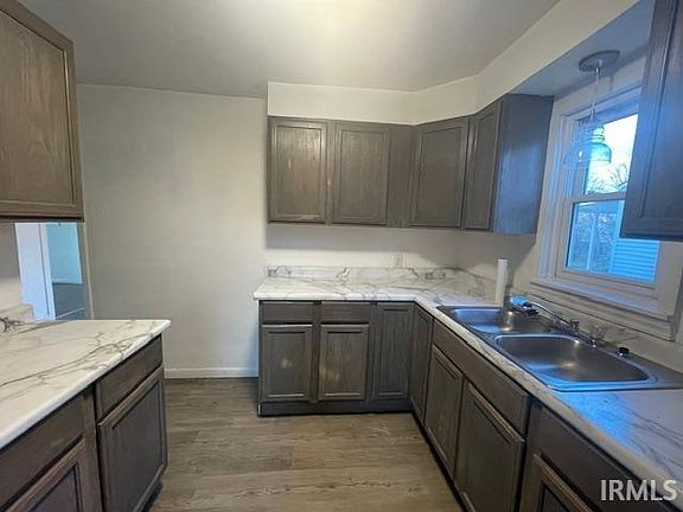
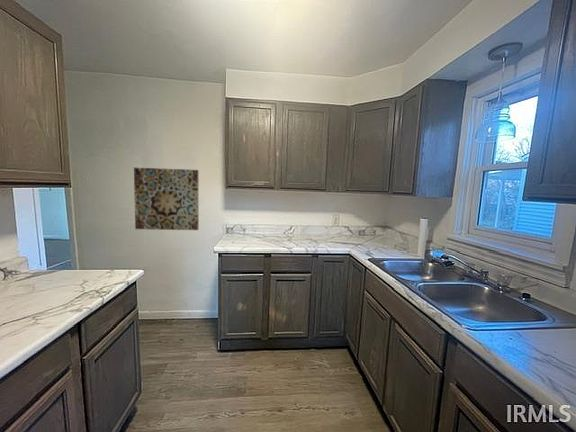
+ wall art (167, 199)
